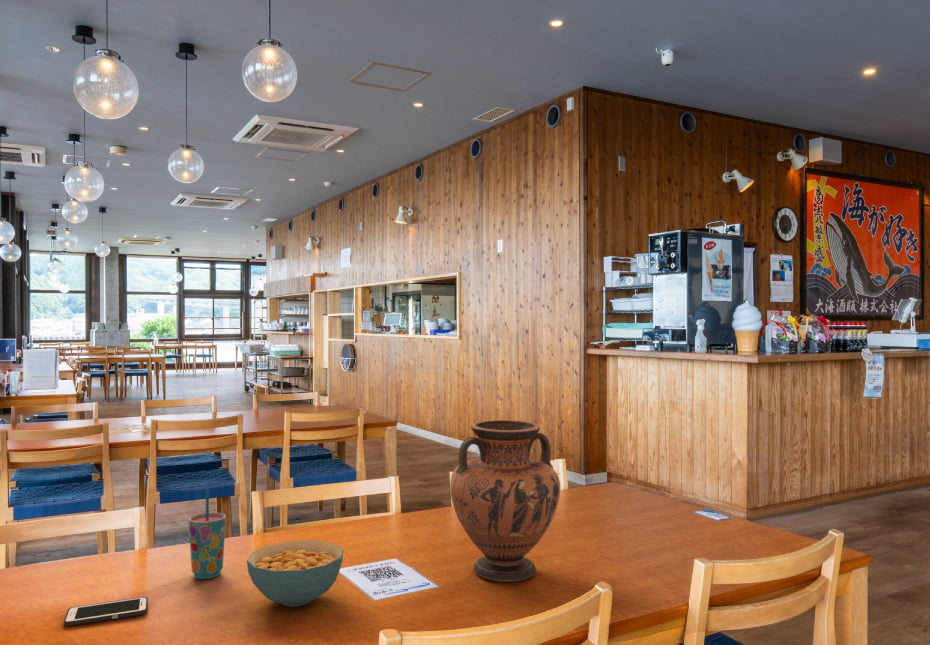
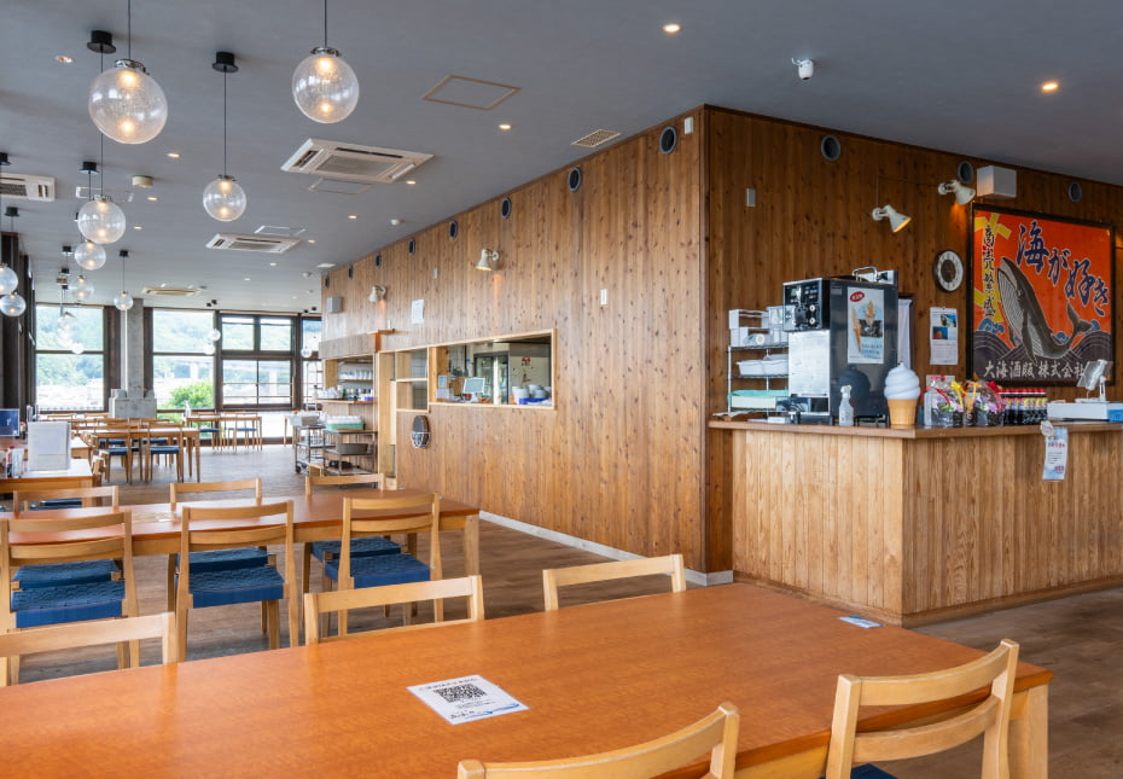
- cell phone (107, 611)
- cup (207, 532)
- vase (505, 497)
- cereal bowl (296, 577)
